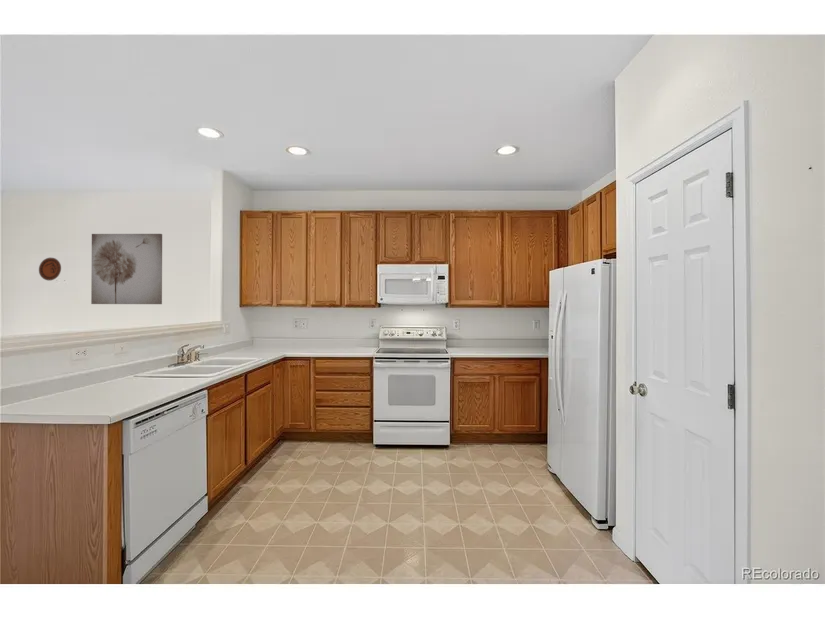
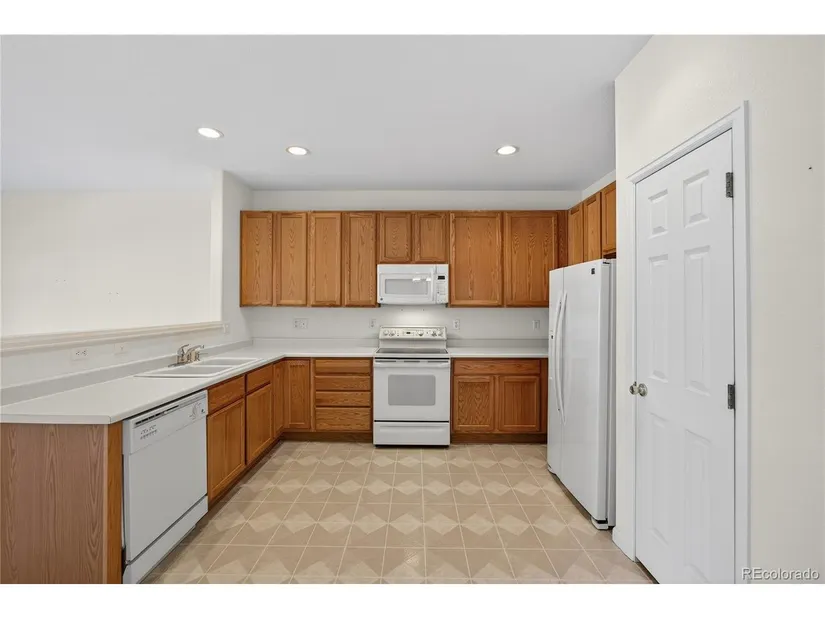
- decorative plate (50, 269)
- wall art (126, 269)
